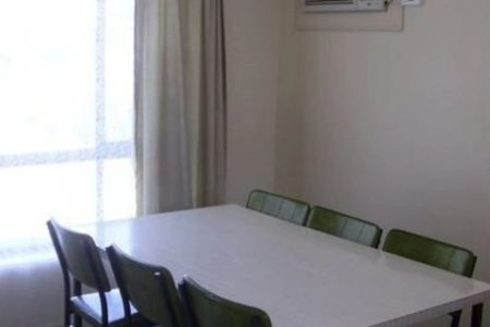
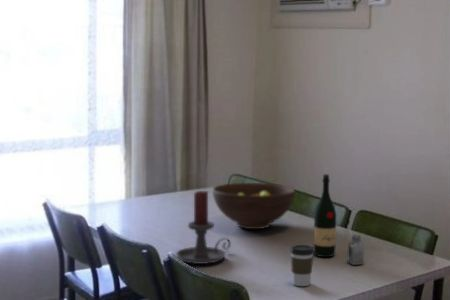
+ coffee cup (301, 265)
+ candle holder (206, 223)
+ wine bottle (325, 214)
+ fruit bowl (253, 207)
+ saltshaker (355, 249)
